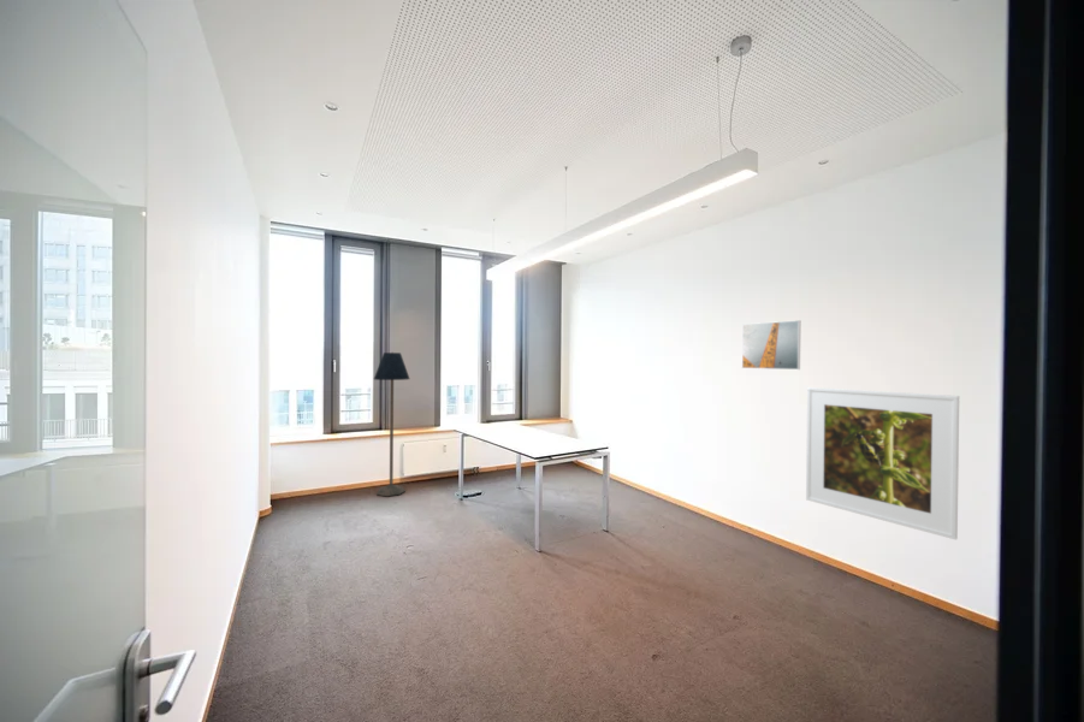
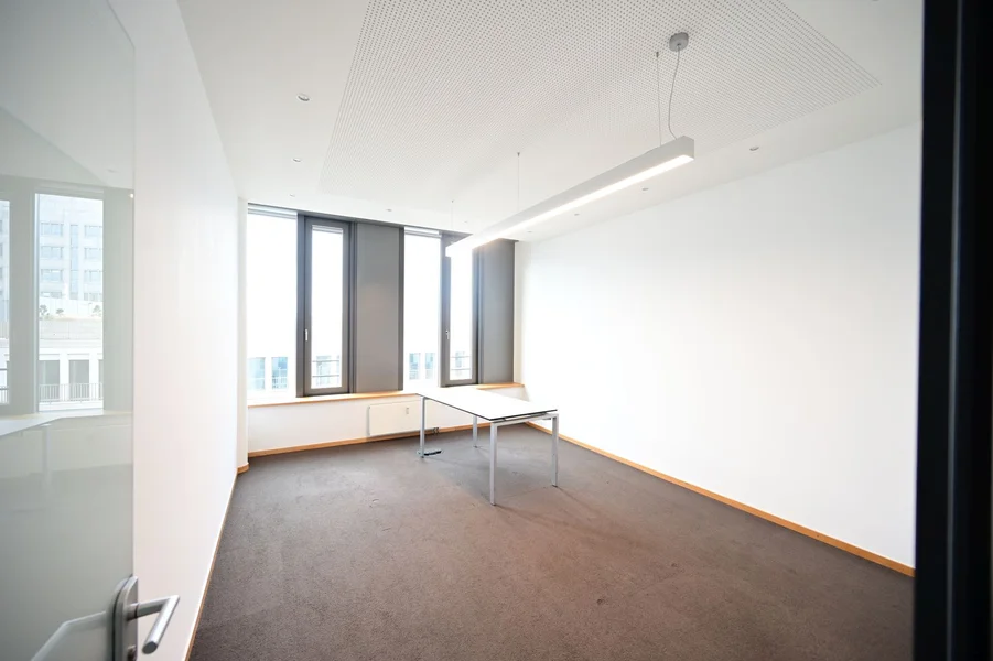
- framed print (872, 454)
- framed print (769, 345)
- floor lamp (391, 421)
